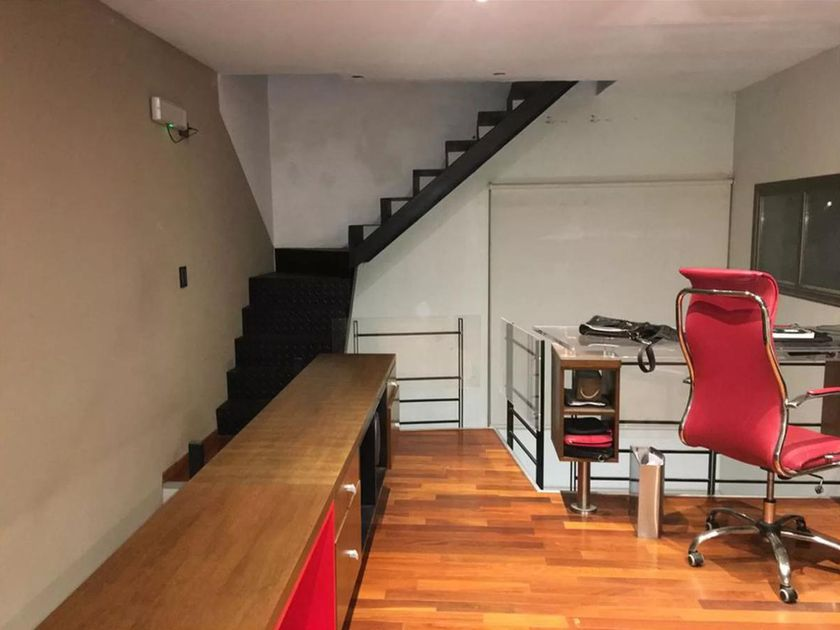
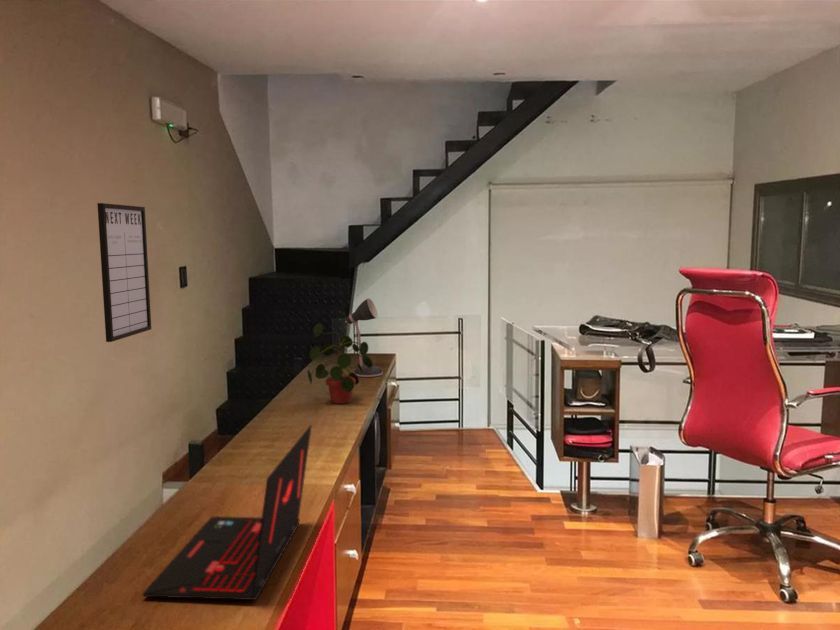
+ desk lamp (360, 338)
+ potted plant (335, 363)
+ writing board (126, 271)
+ laptop (236, 517)
